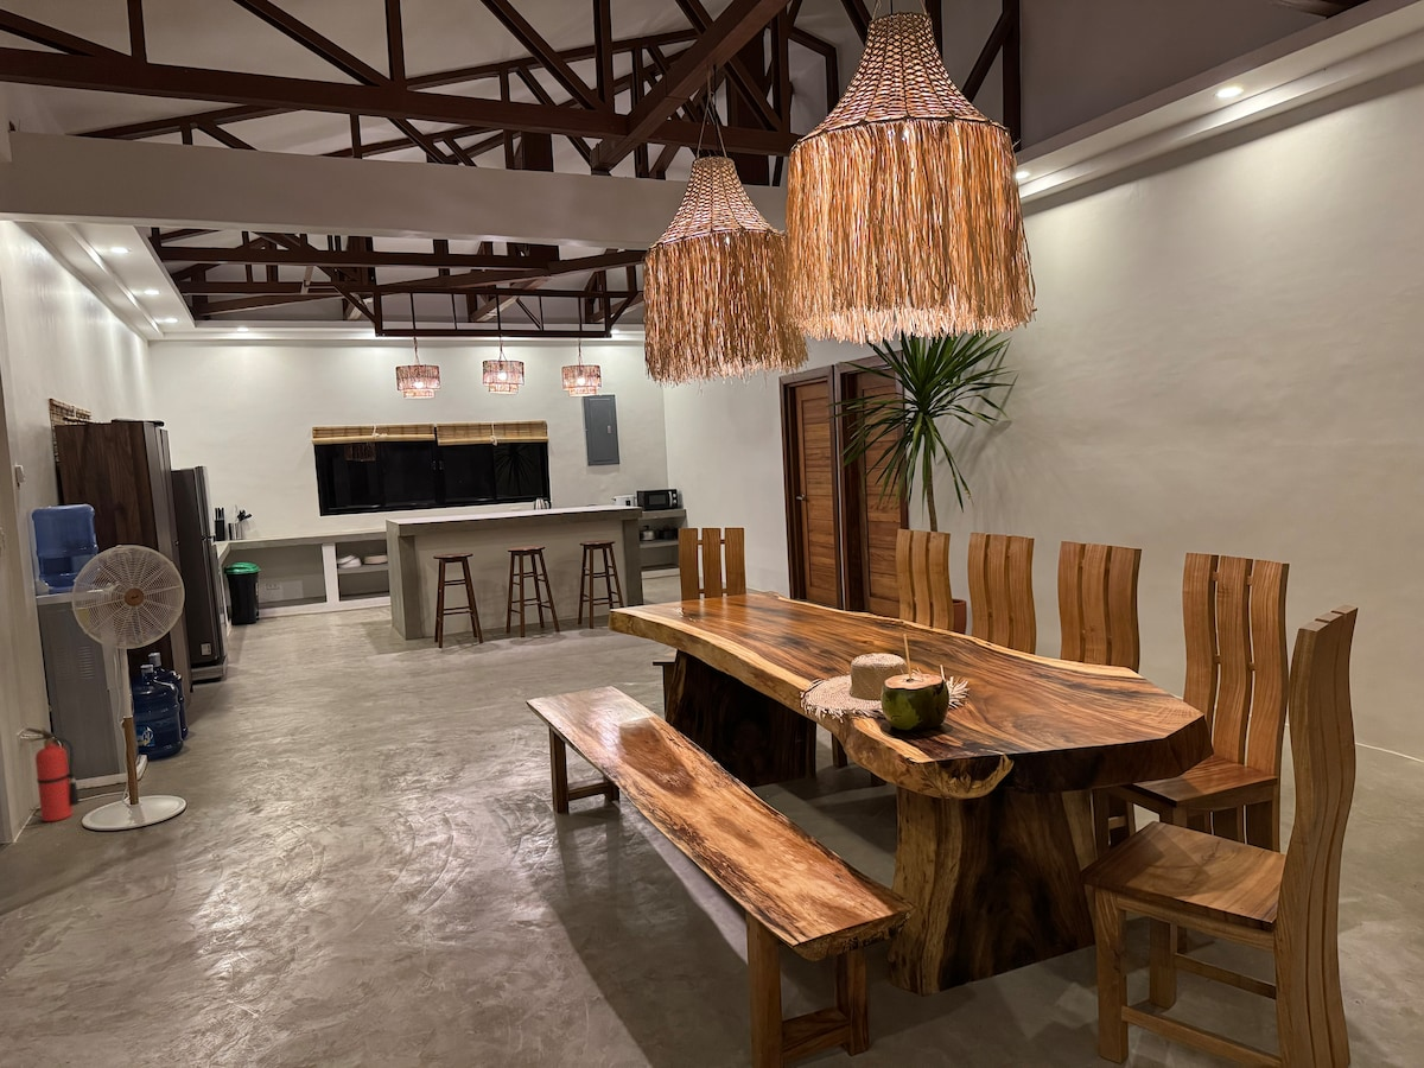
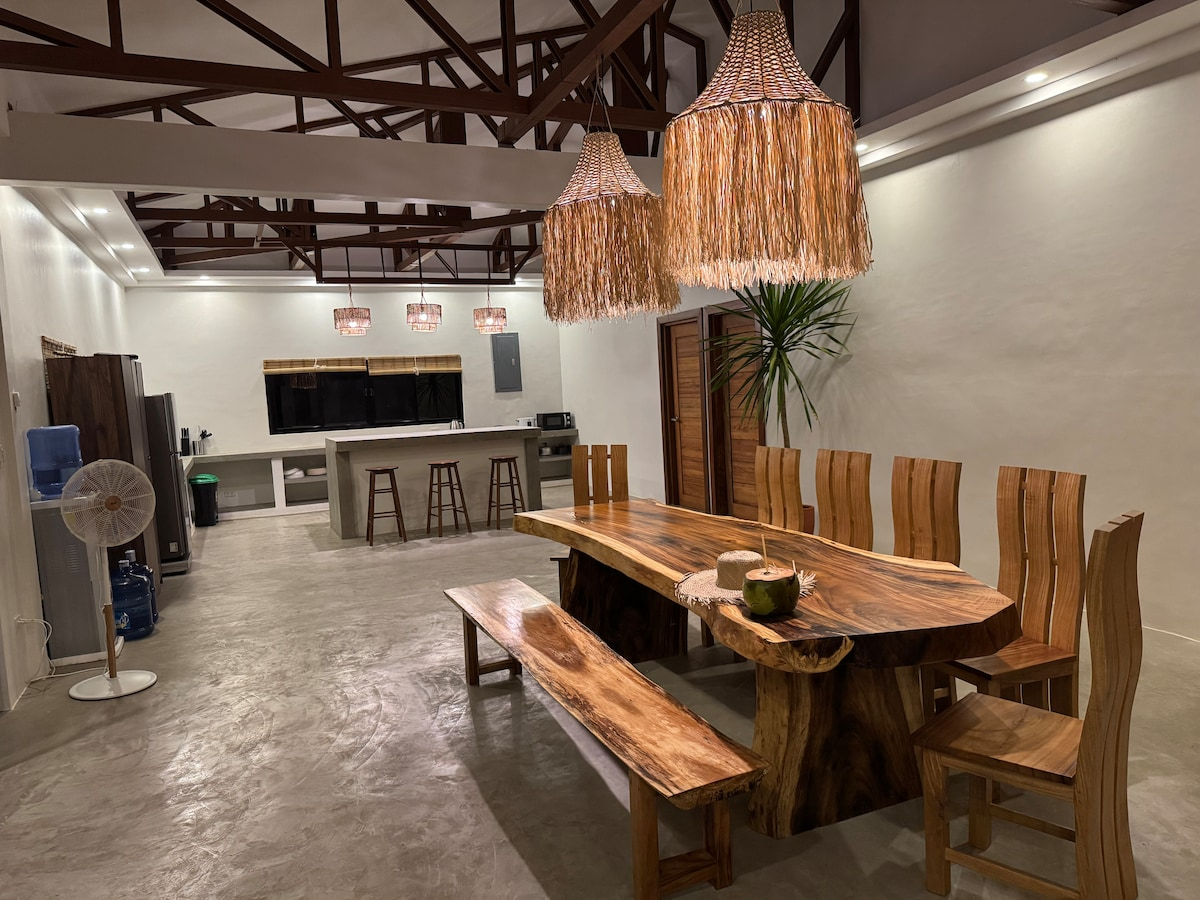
- fire extinguisher (53, 771)
